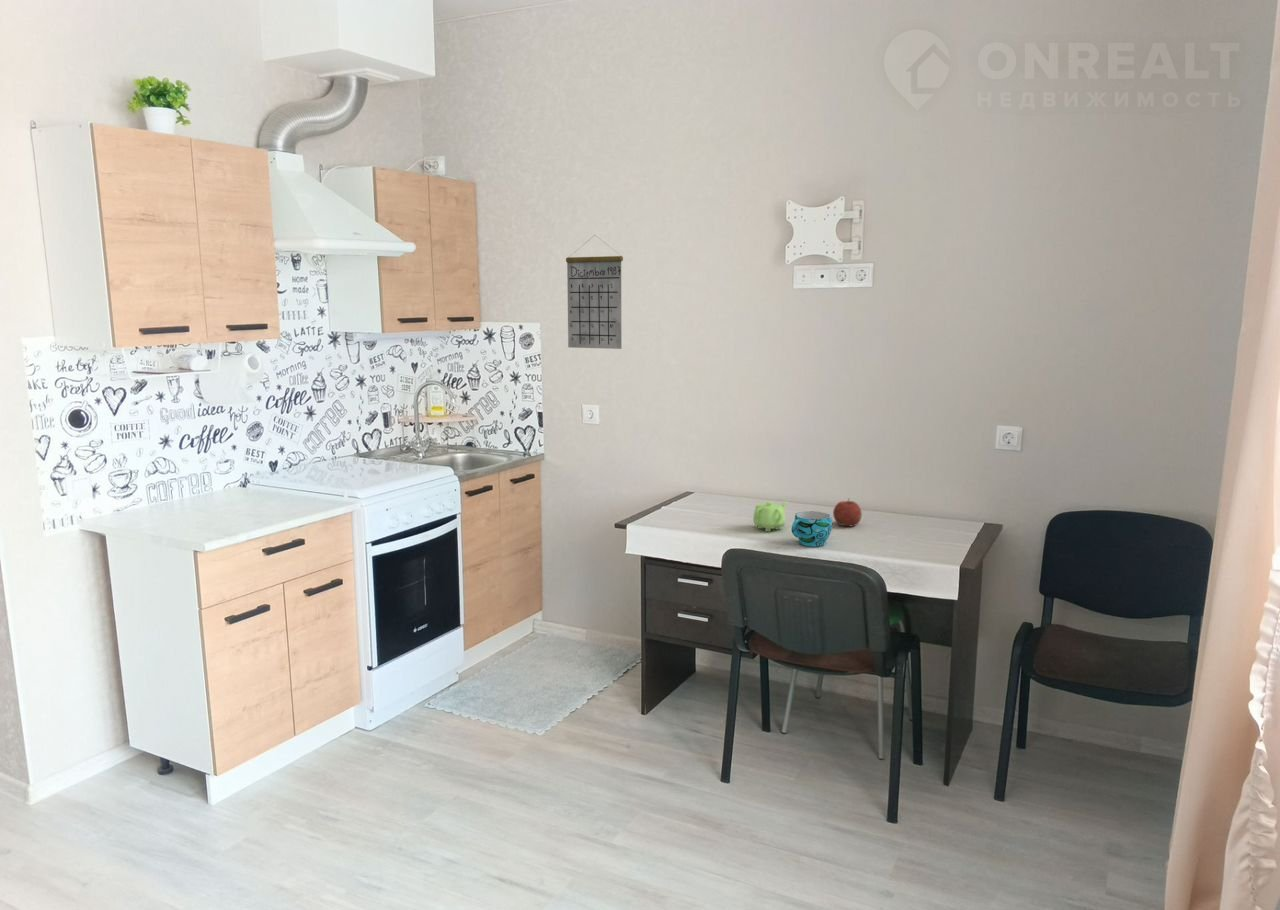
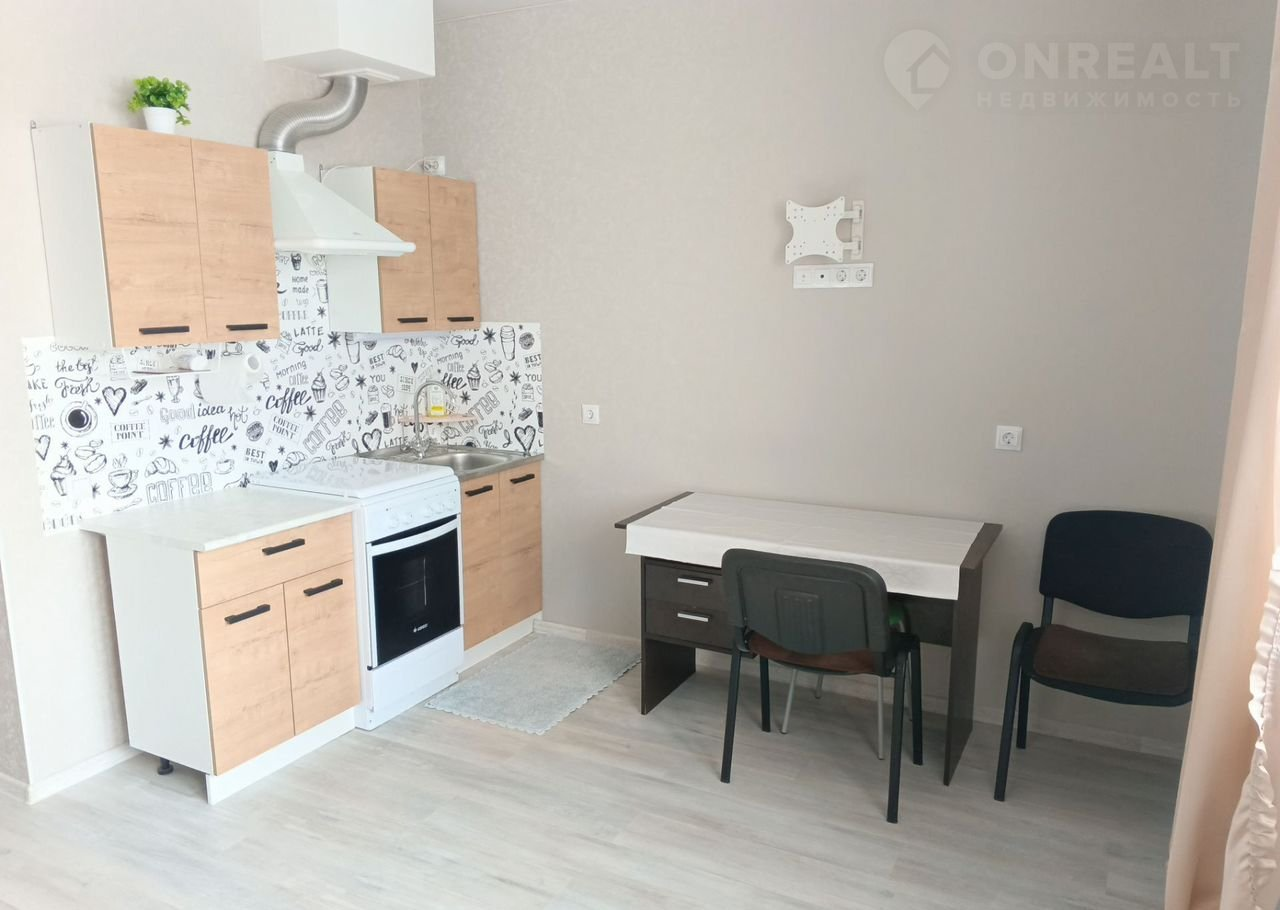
- cup (811, 529)
- fruit (848, 511)
- teapot (771, 514)
- calendar (594, 291)
